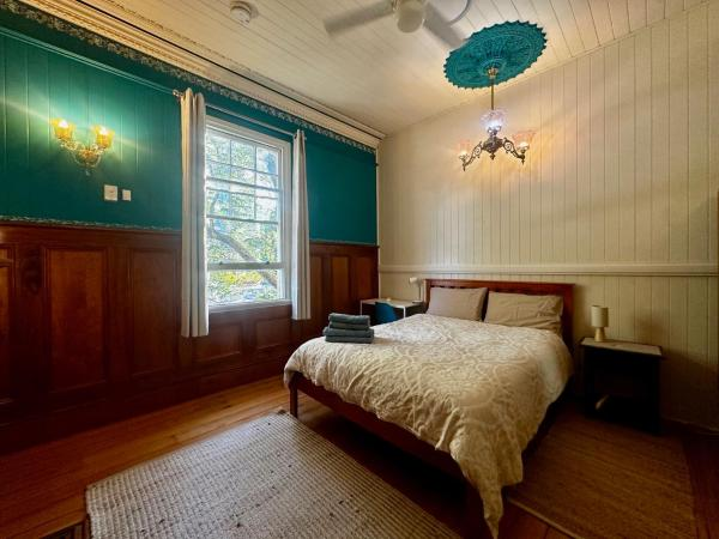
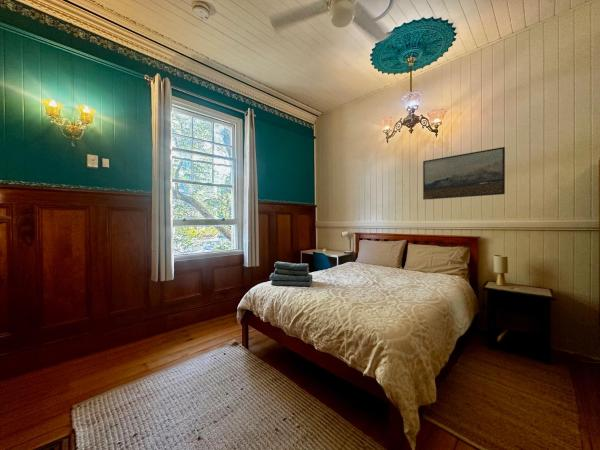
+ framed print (459, 176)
